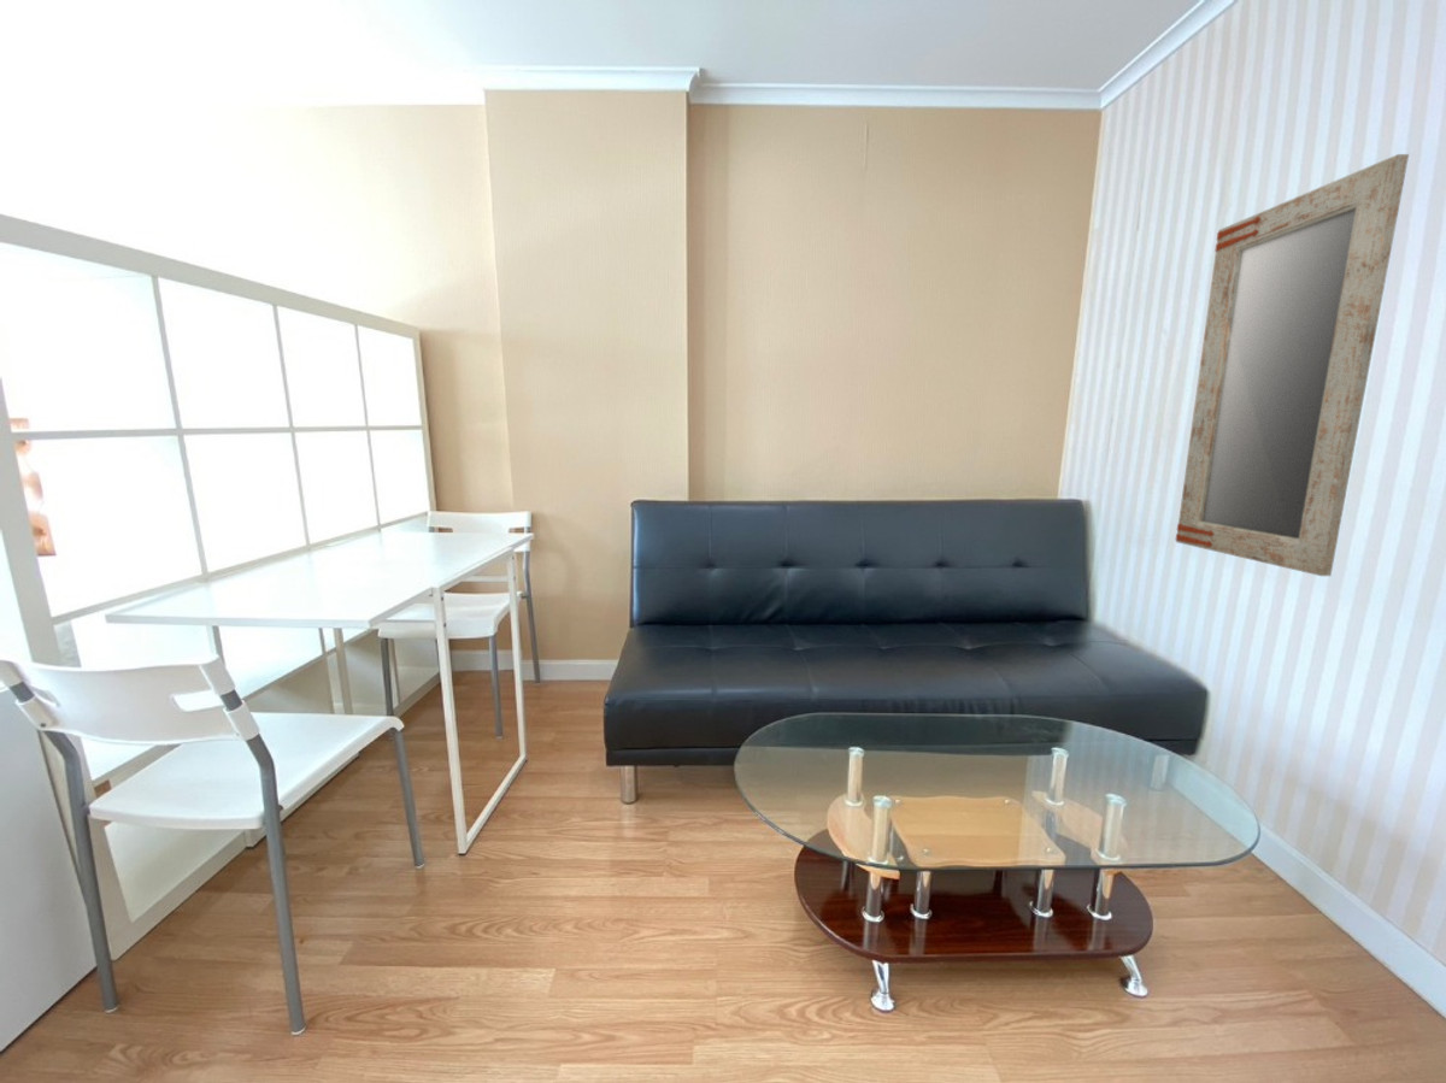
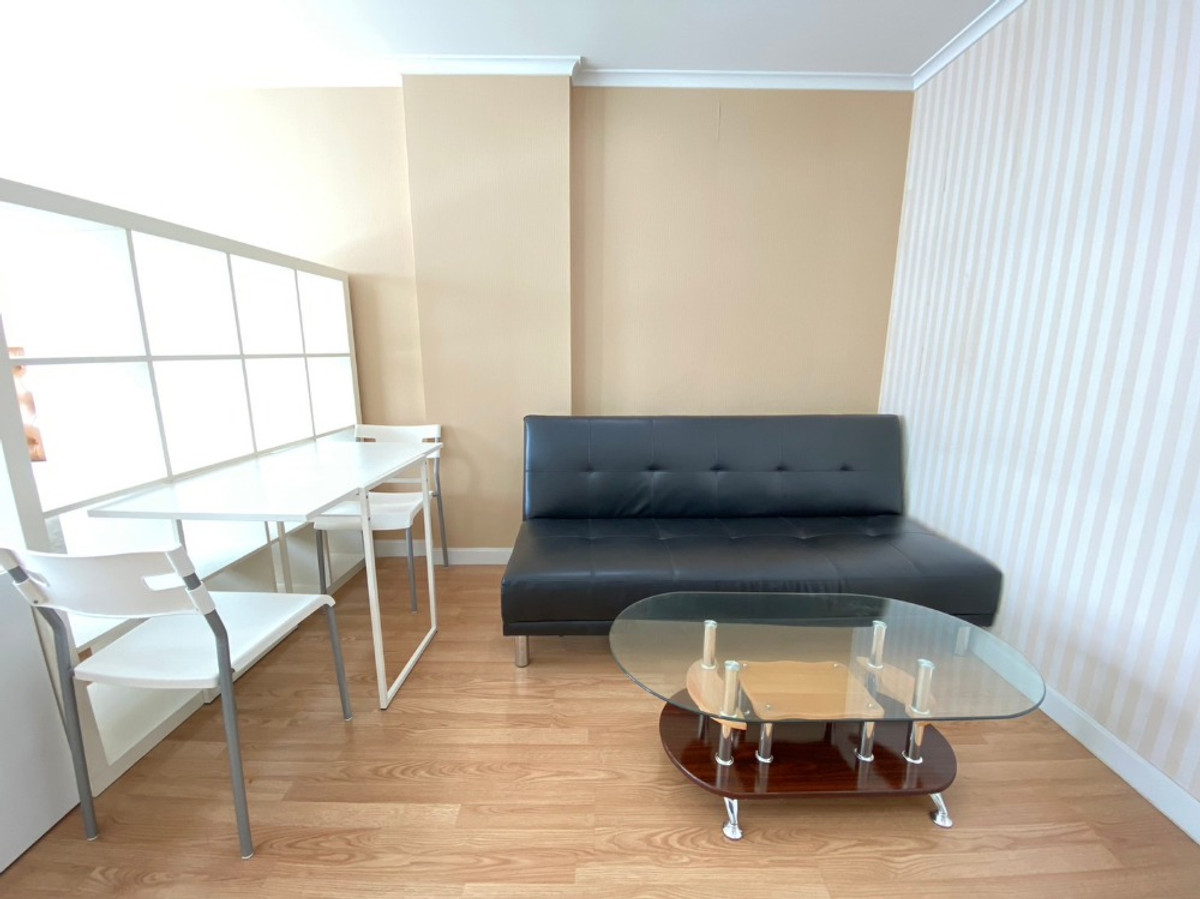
- home mirror (1268, 385)
